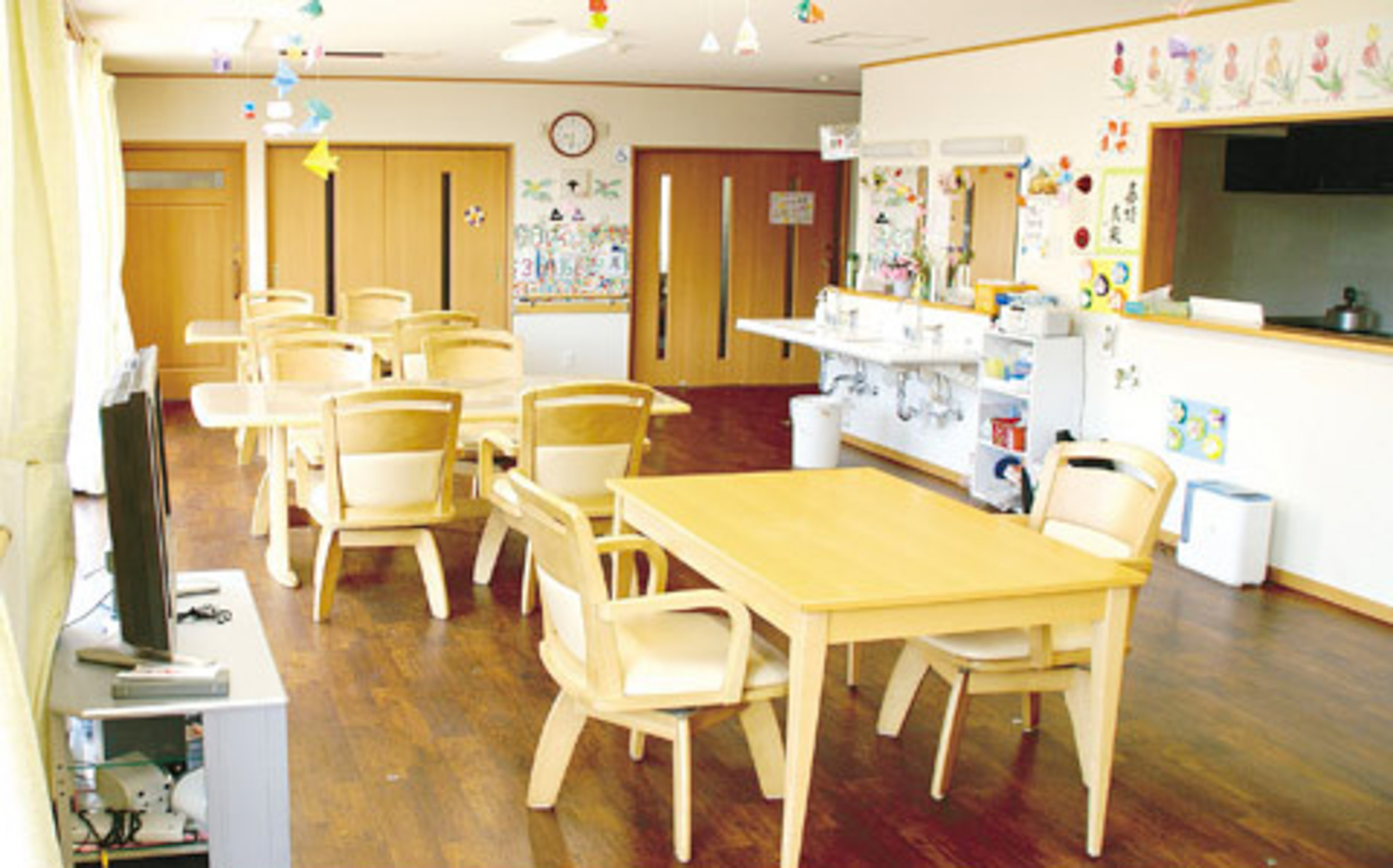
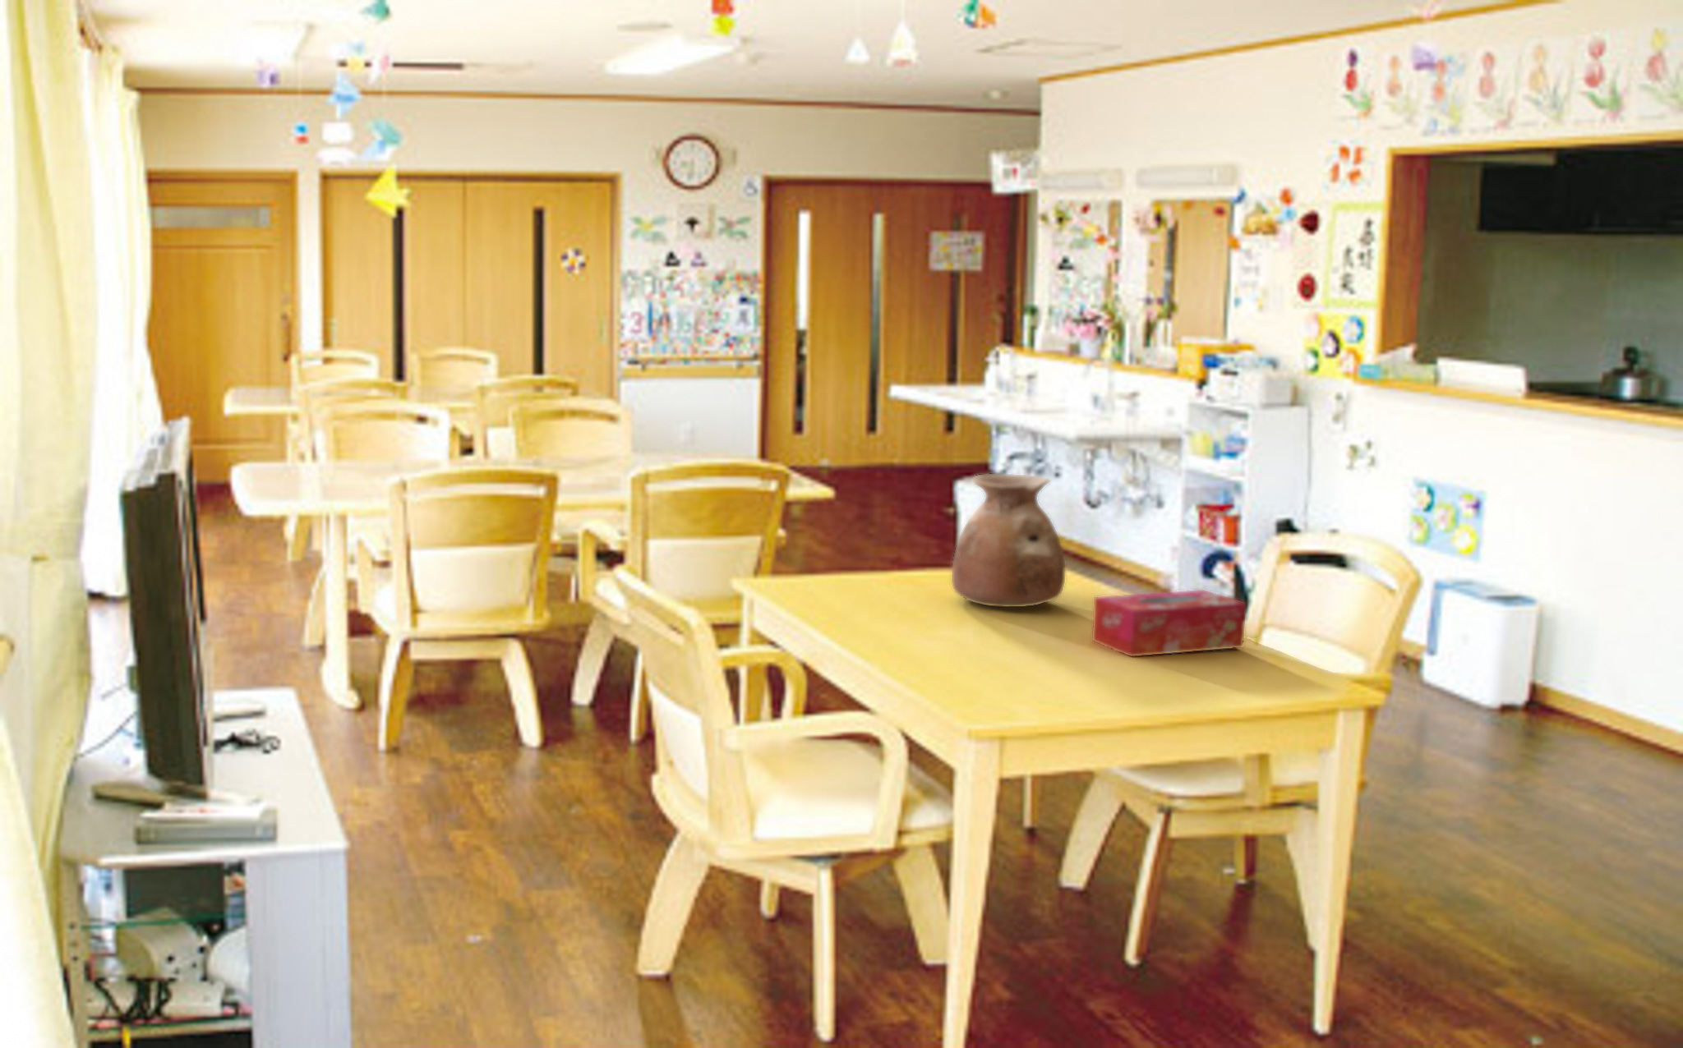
+ vase (1009, 541)
+ tissue box (1168, 622)
